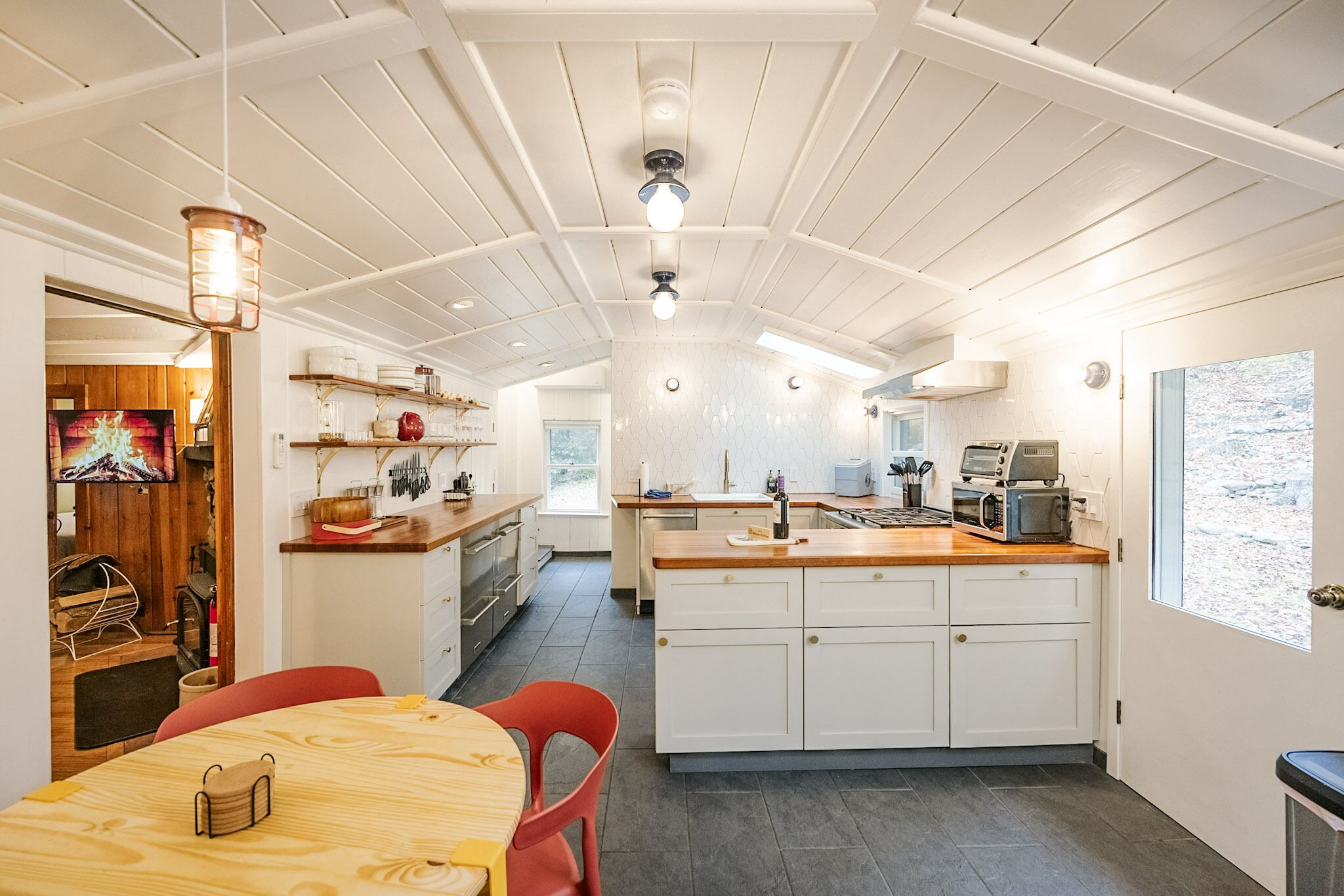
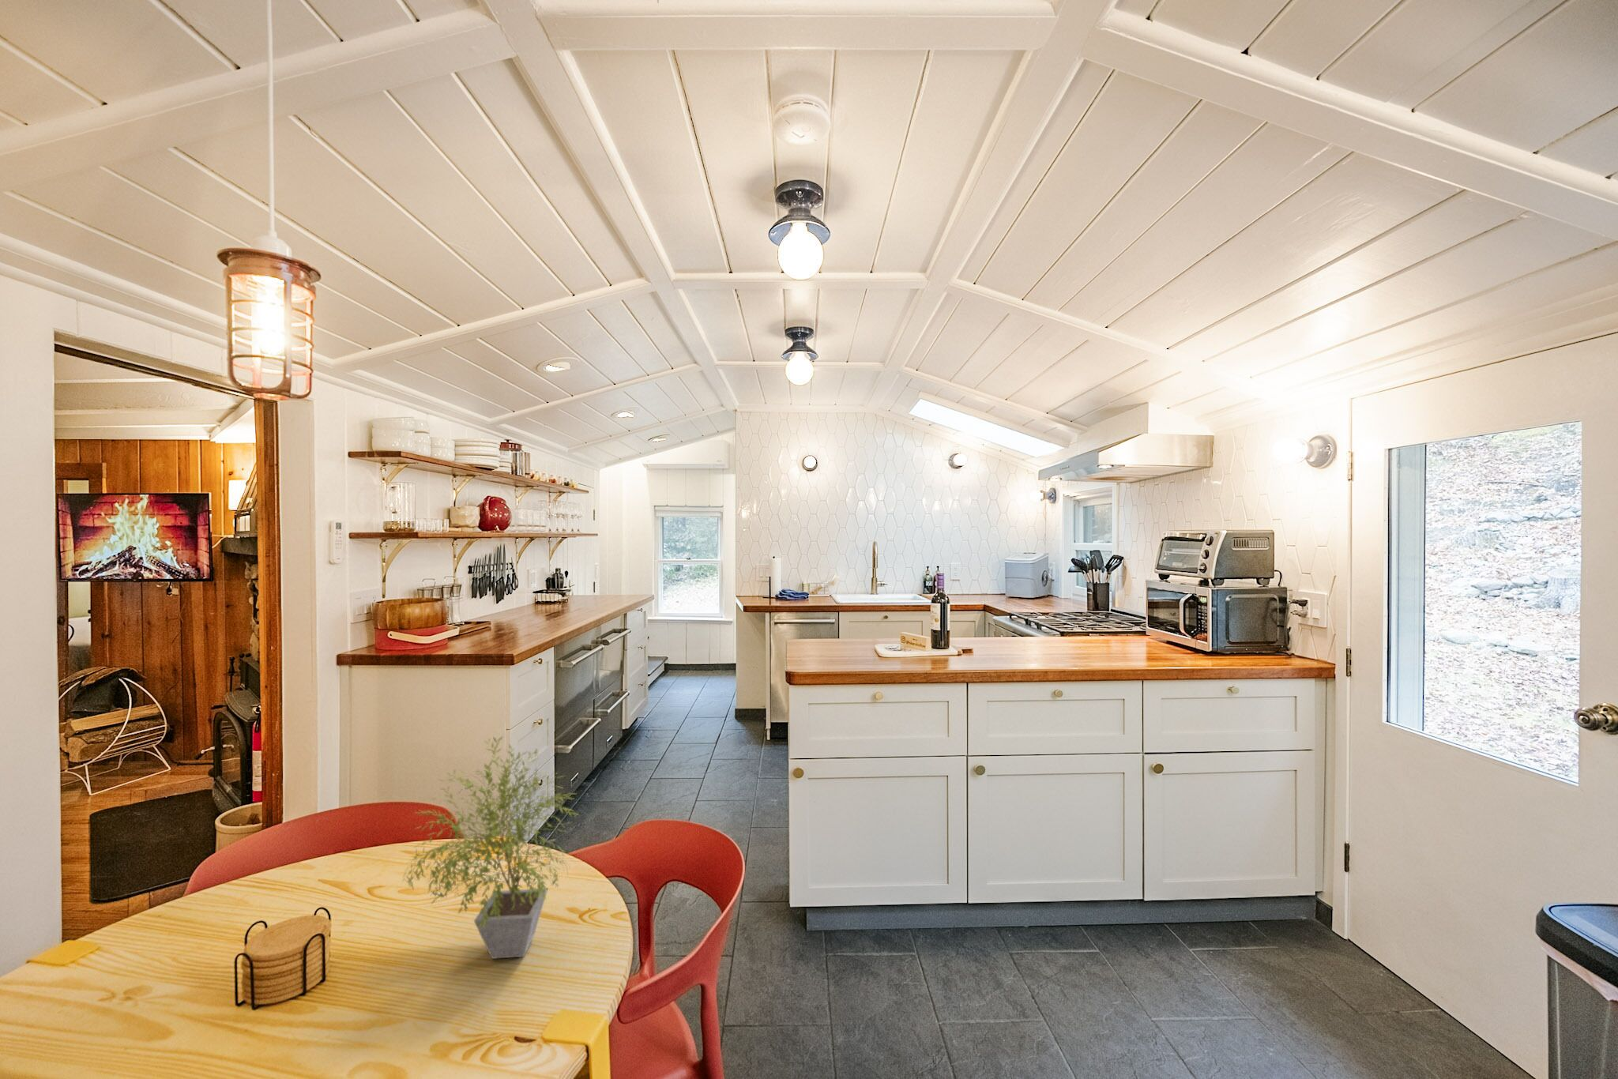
+ potted plant (497, 850)
